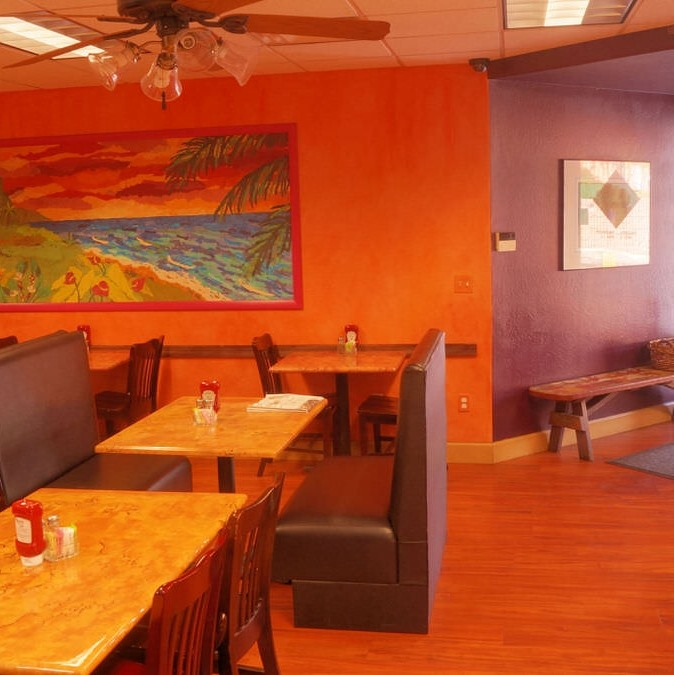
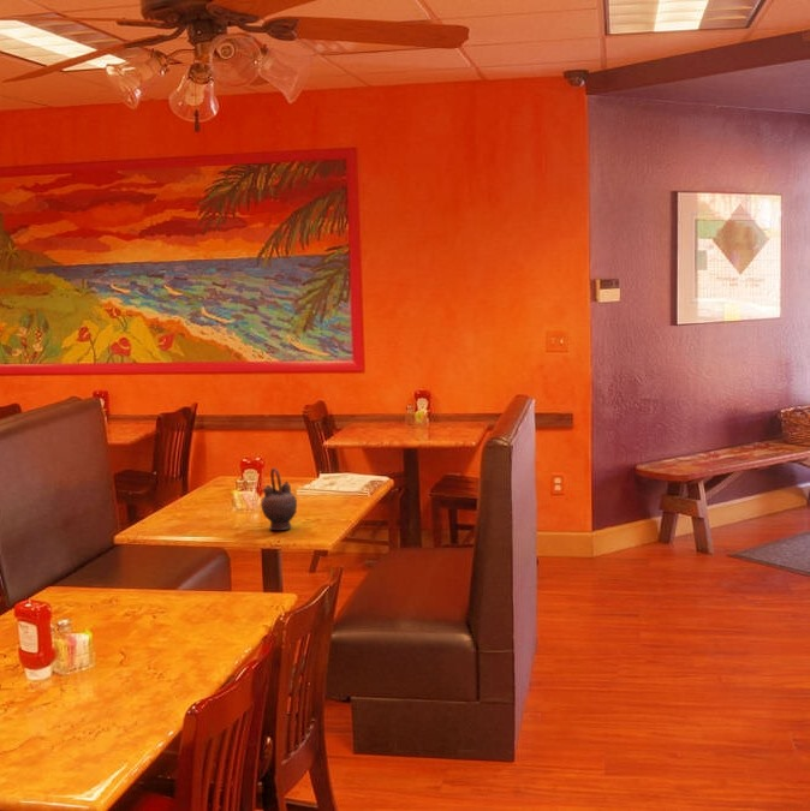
+ teapot (278, 497)
